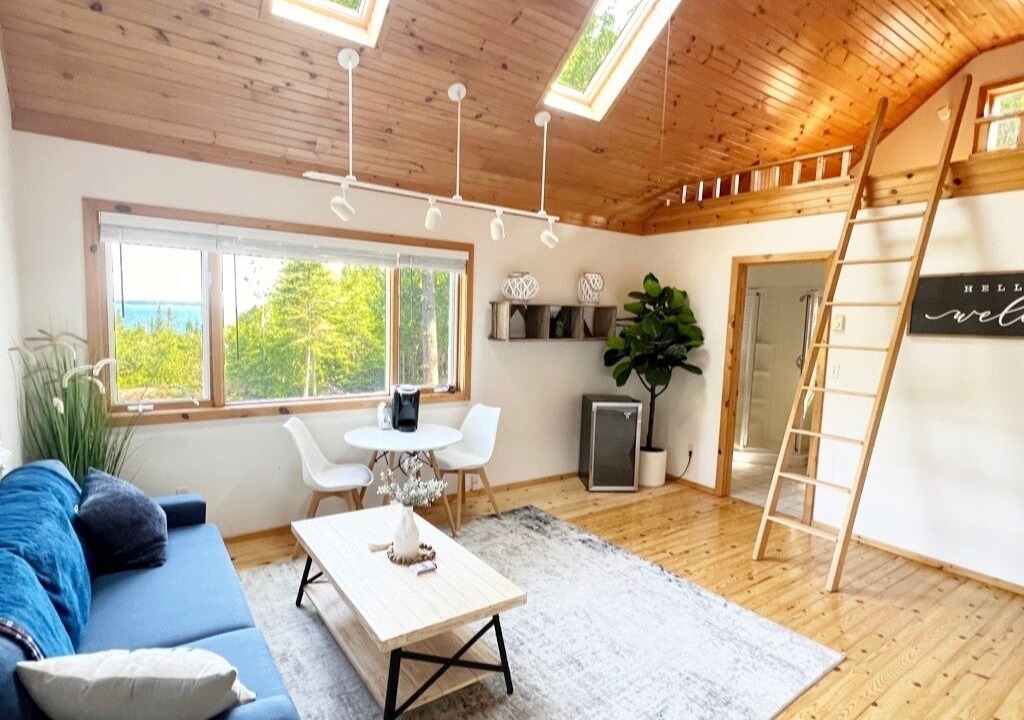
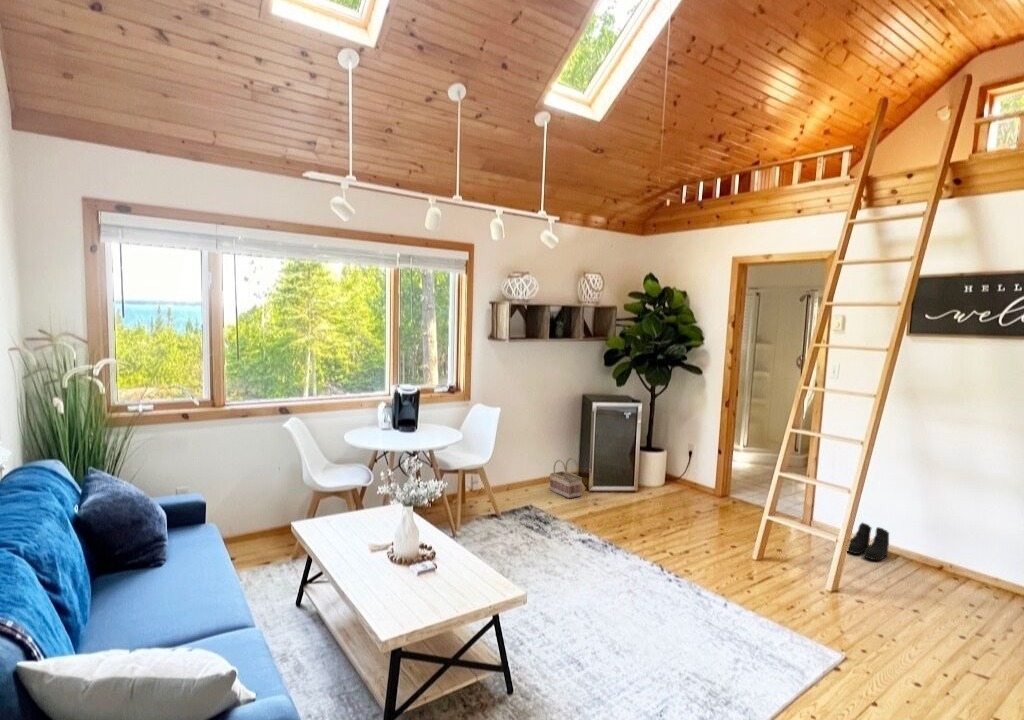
+ boots (868, 539)
+ basket (565, 476)
